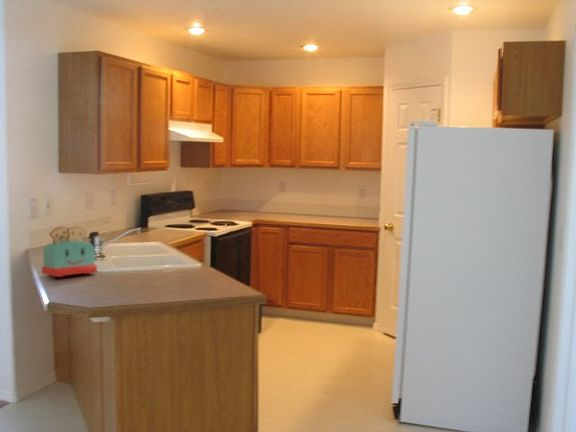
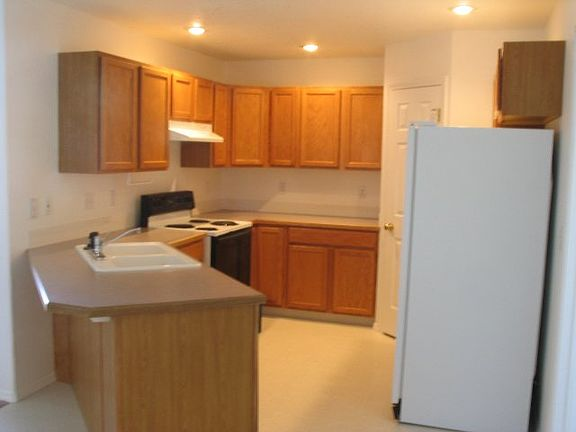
- toaster (71, 250)
